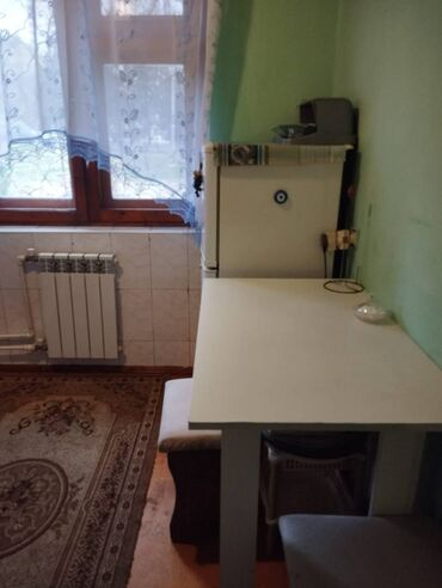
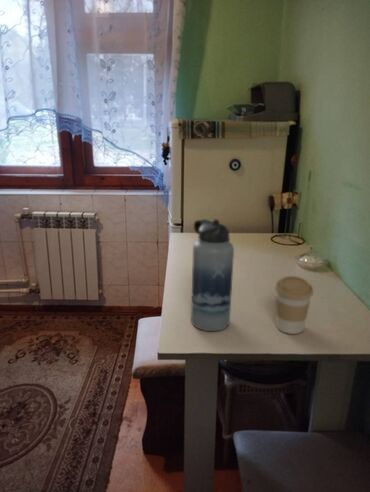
+ coffee cup (292, 304)
+ water bottle (211, 271)
